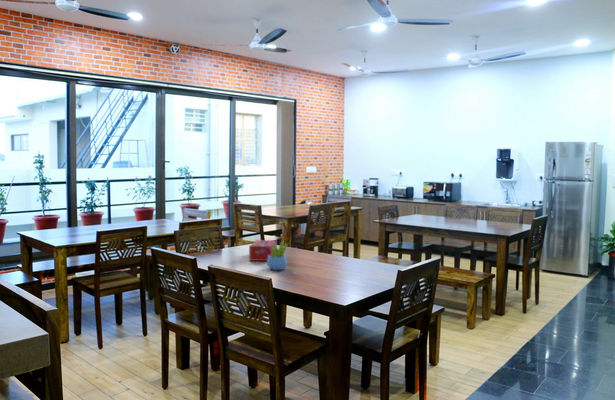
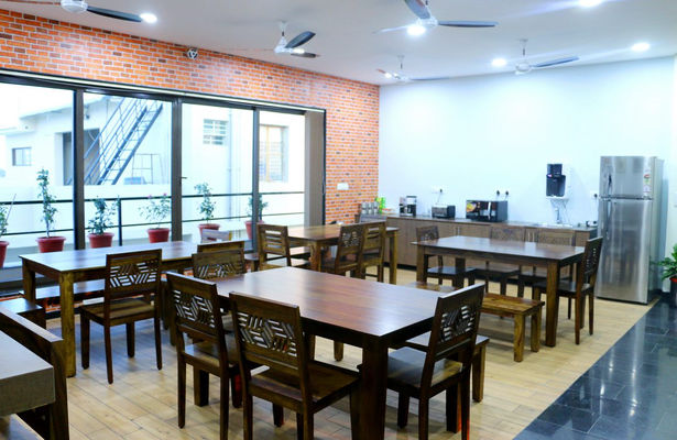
- tissue box (263, 250)
- succulent plant (277, 253)
